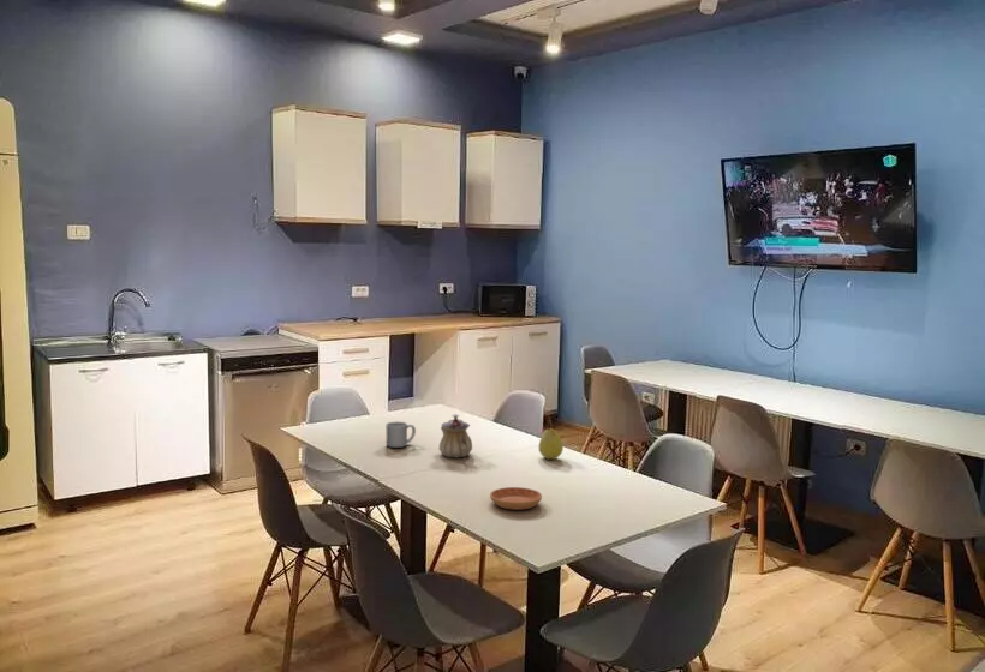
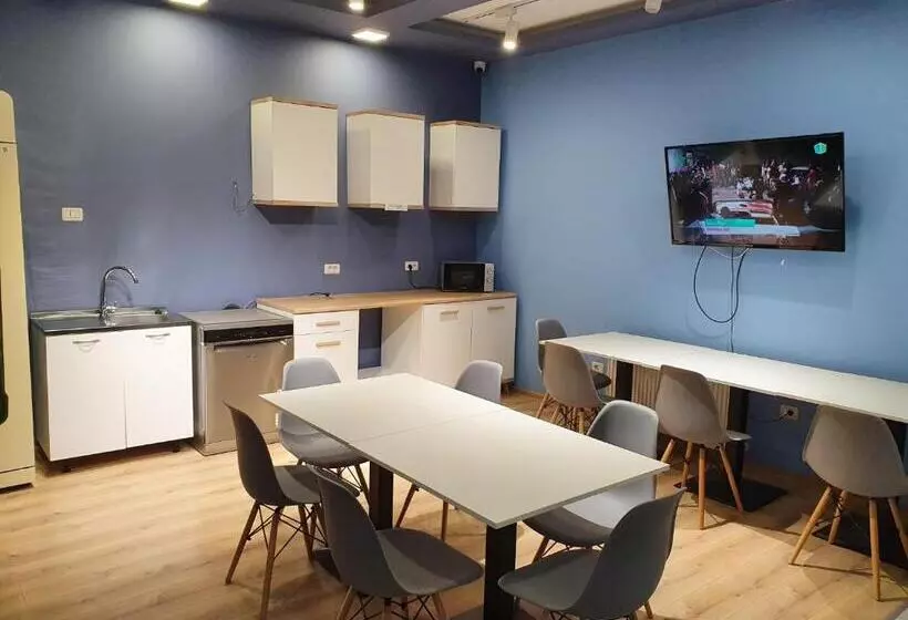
- teapot (456, 434)
- fruit (550, 442)
- saucer (515, 498)
- mug (401, 433)
